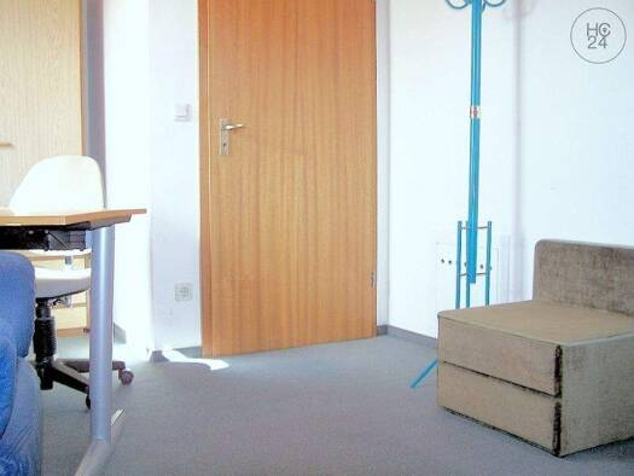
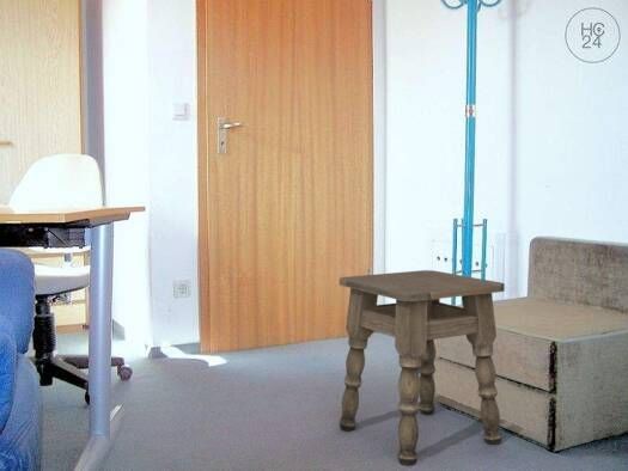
+ side table (419, 357)
